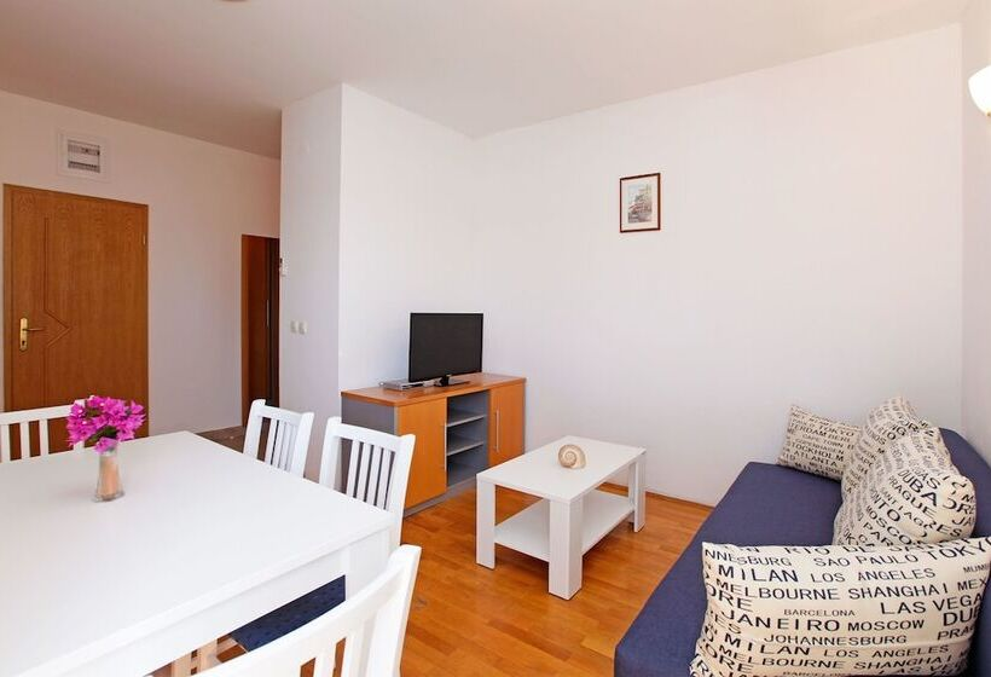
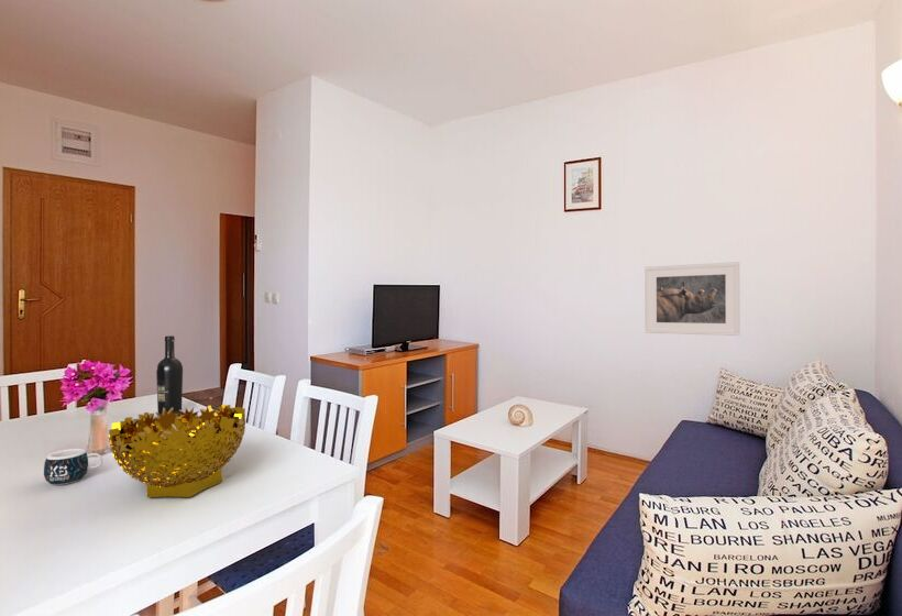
+ wine bottle (169, 375)
+ decorative bowl (182, 449)
+ mug (74, 465)
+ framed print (690, 299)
